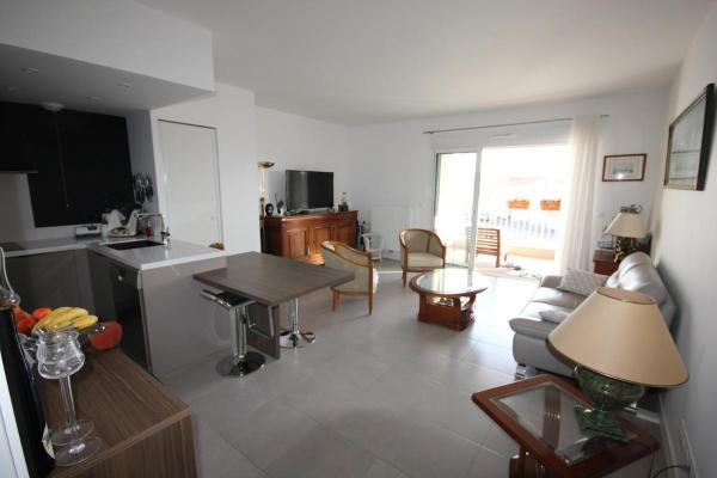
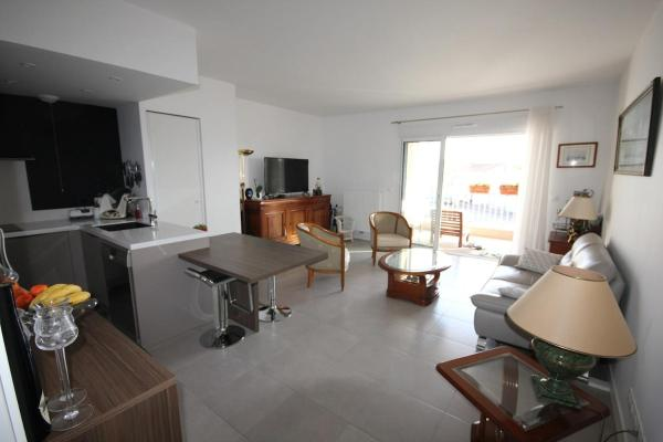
- apple (105, 335)
